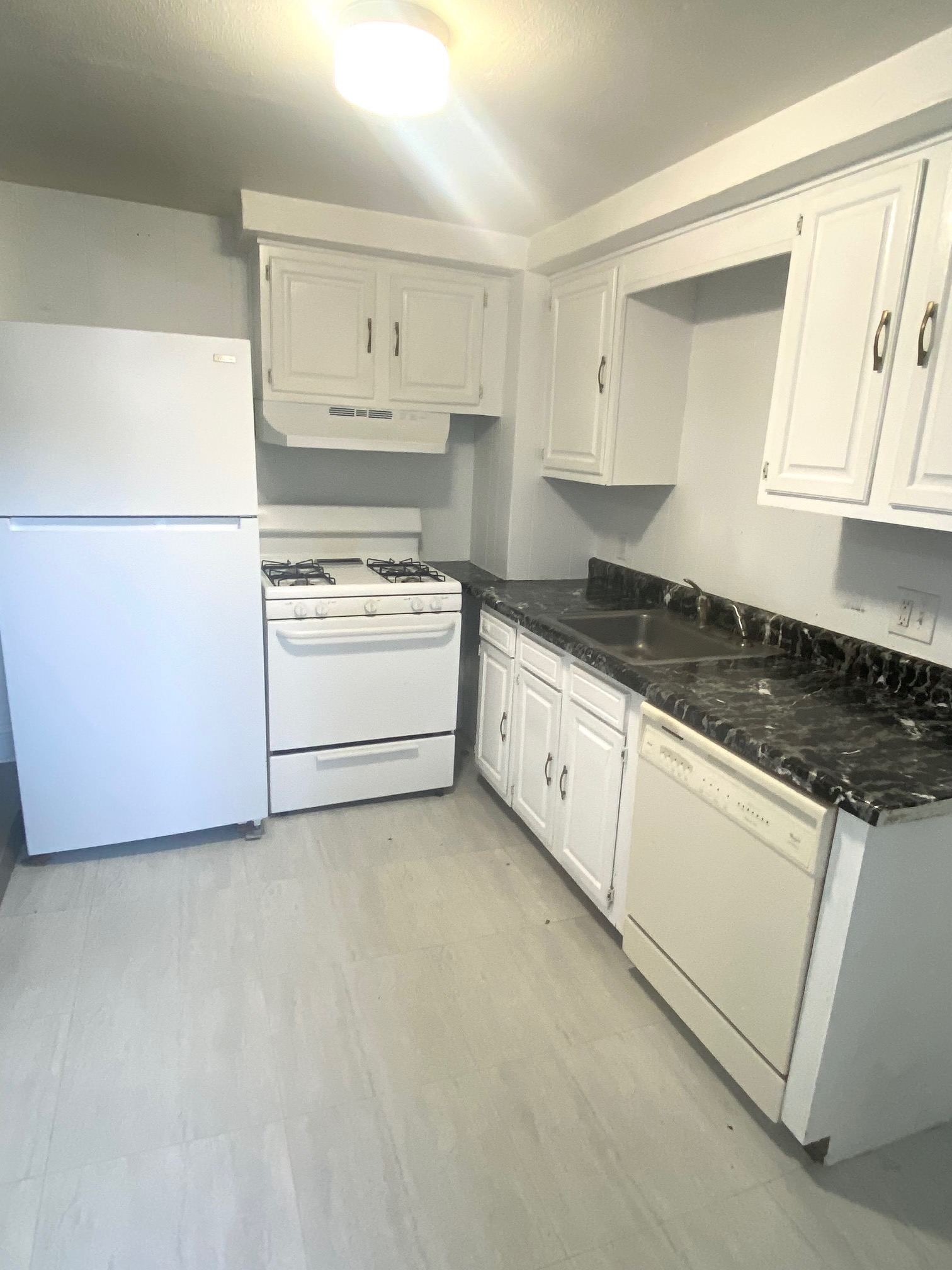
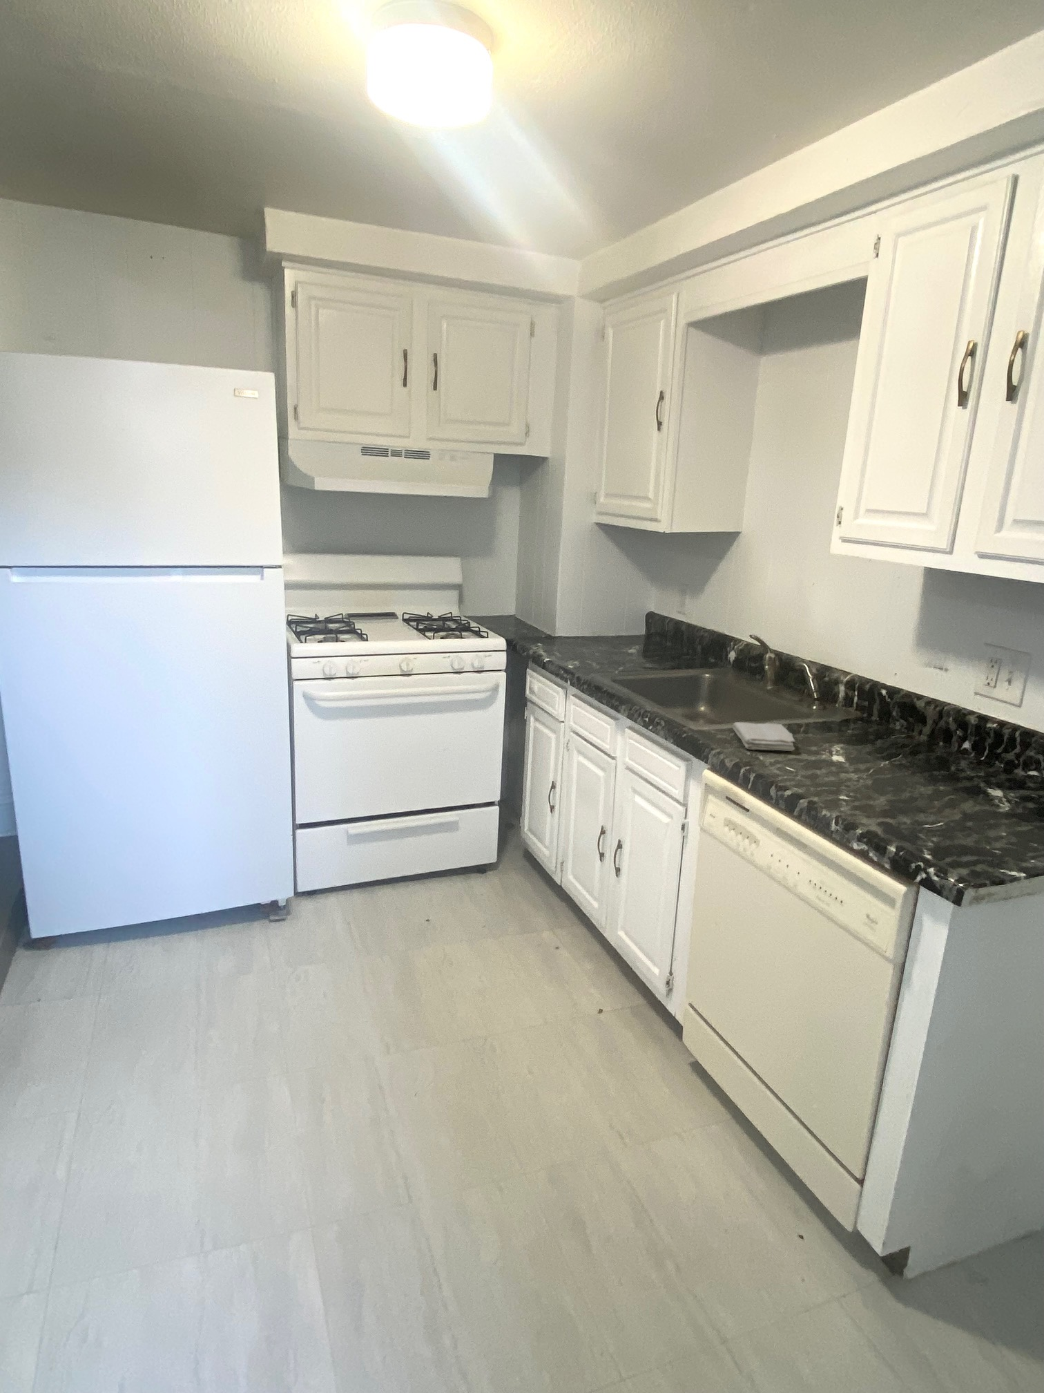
+ washcloth (763, 735)
